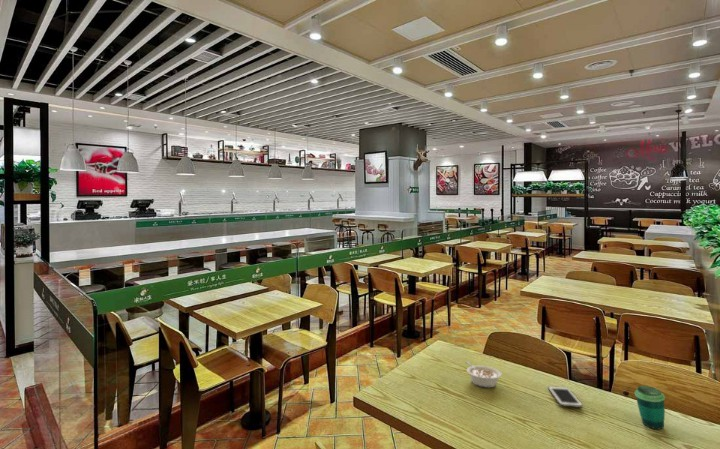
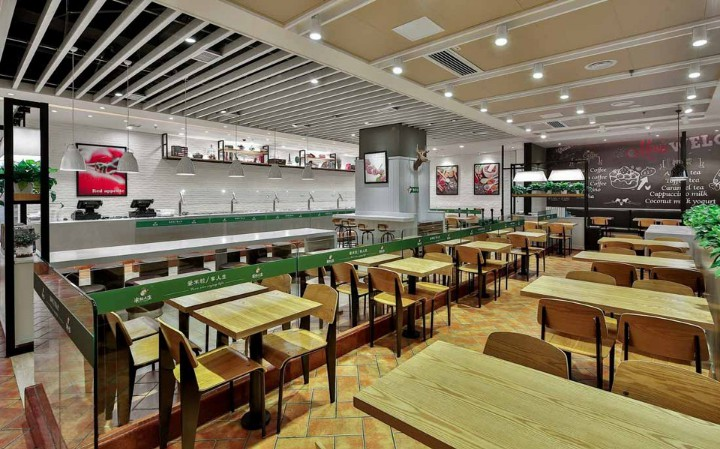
- legume (482, 375)
- cup (649, 407)
- cell phone (564, 396)
